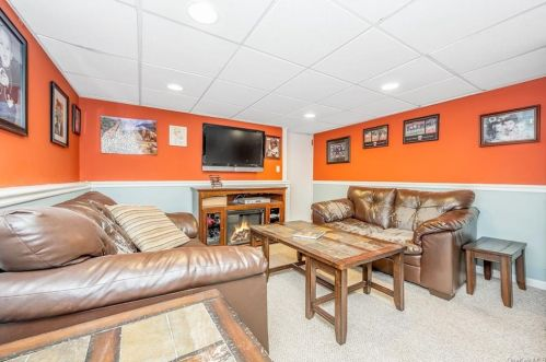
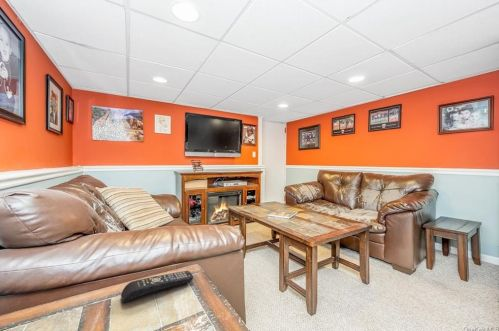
+ remote control (159, 283)
